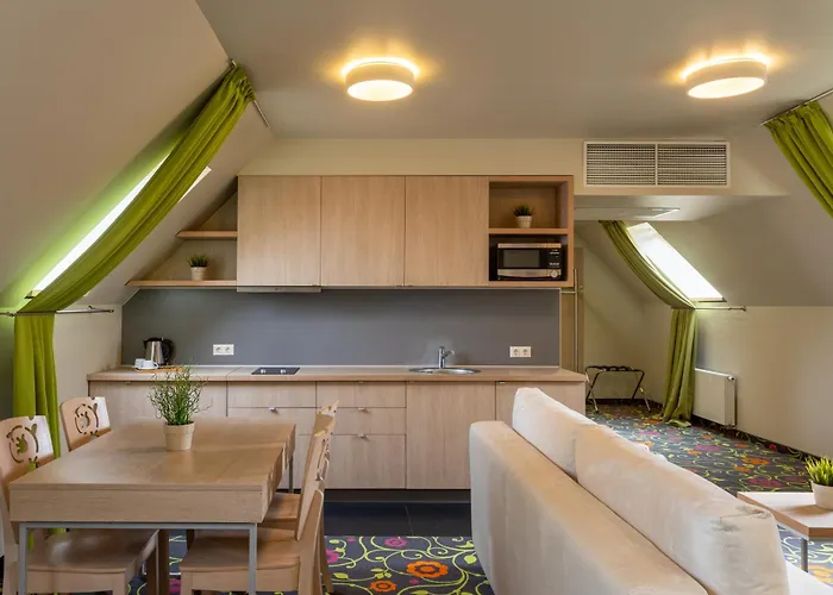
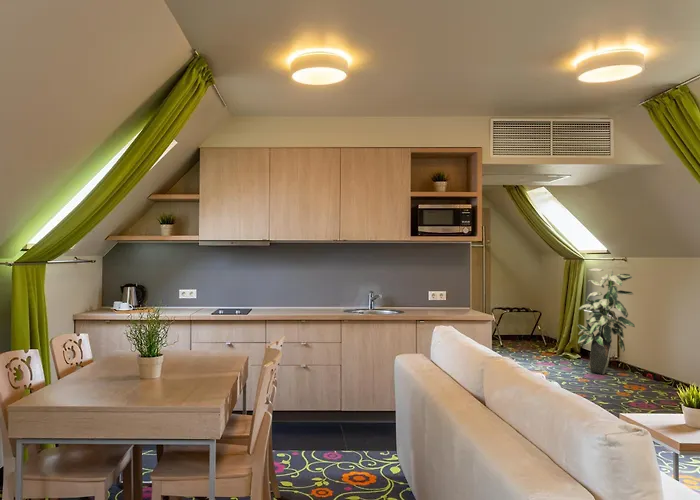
+ indoor plant (603, 320)
